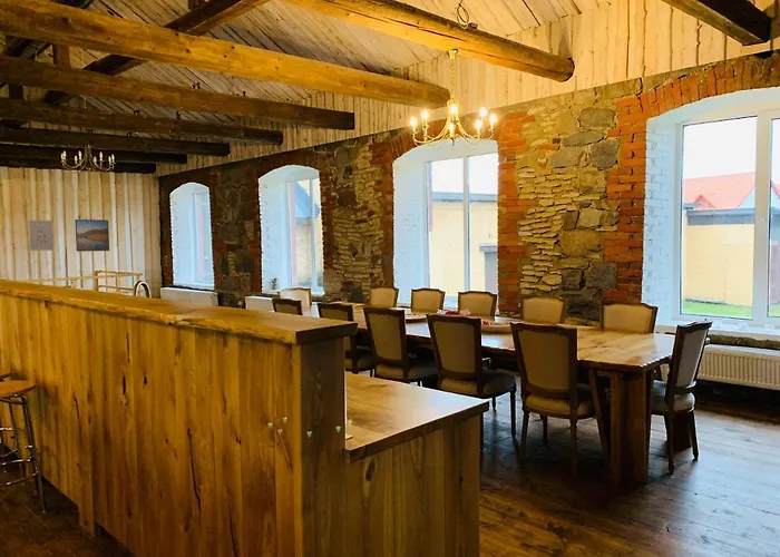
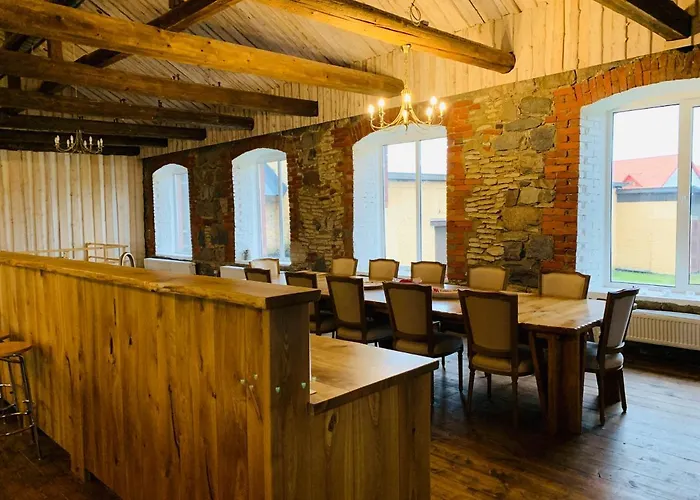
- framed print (92, 235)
- wall art (41, 235)
